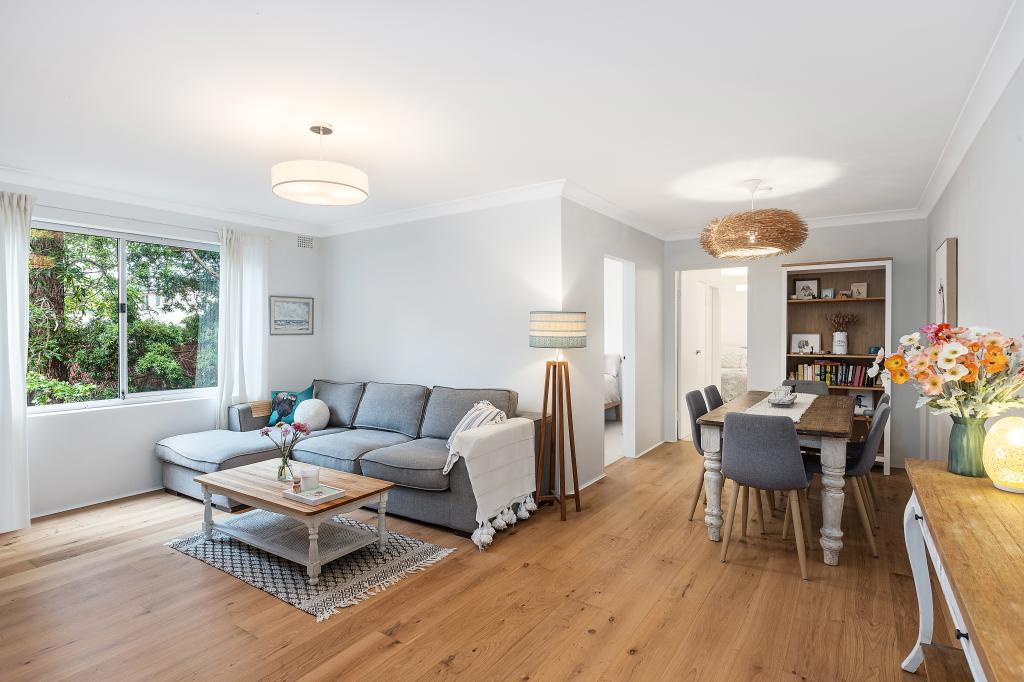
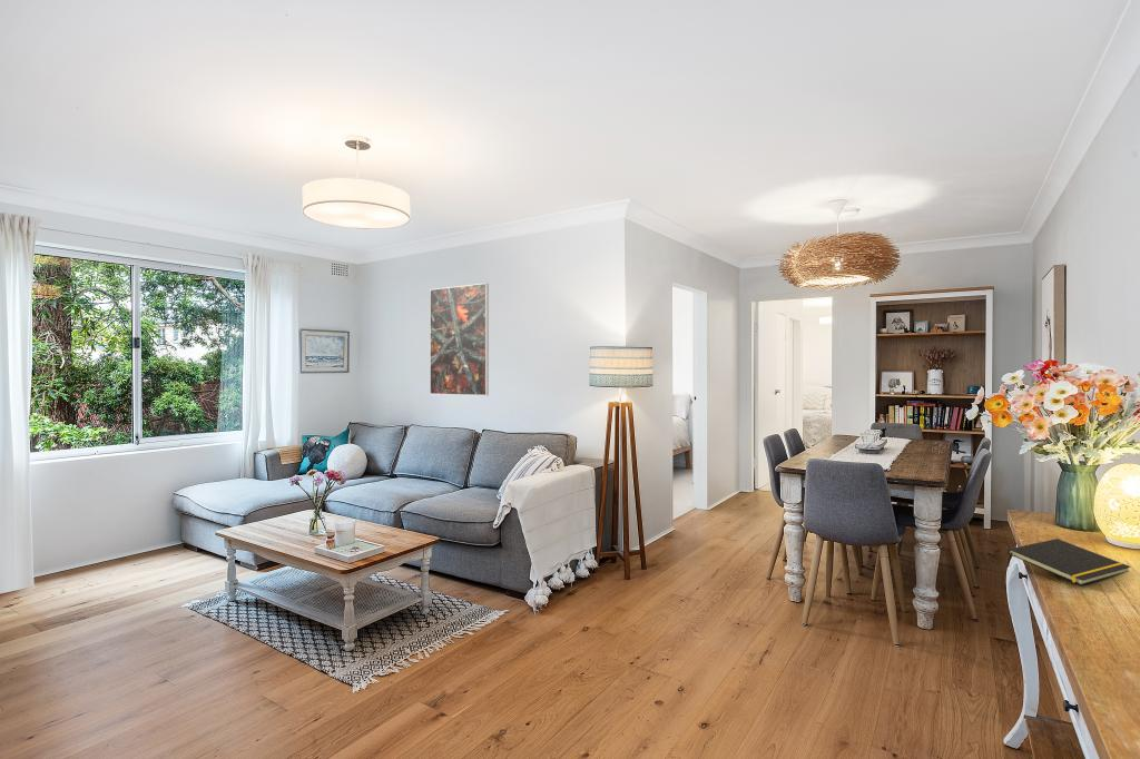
+ notepad (1068, 560)
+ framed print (458, 341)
